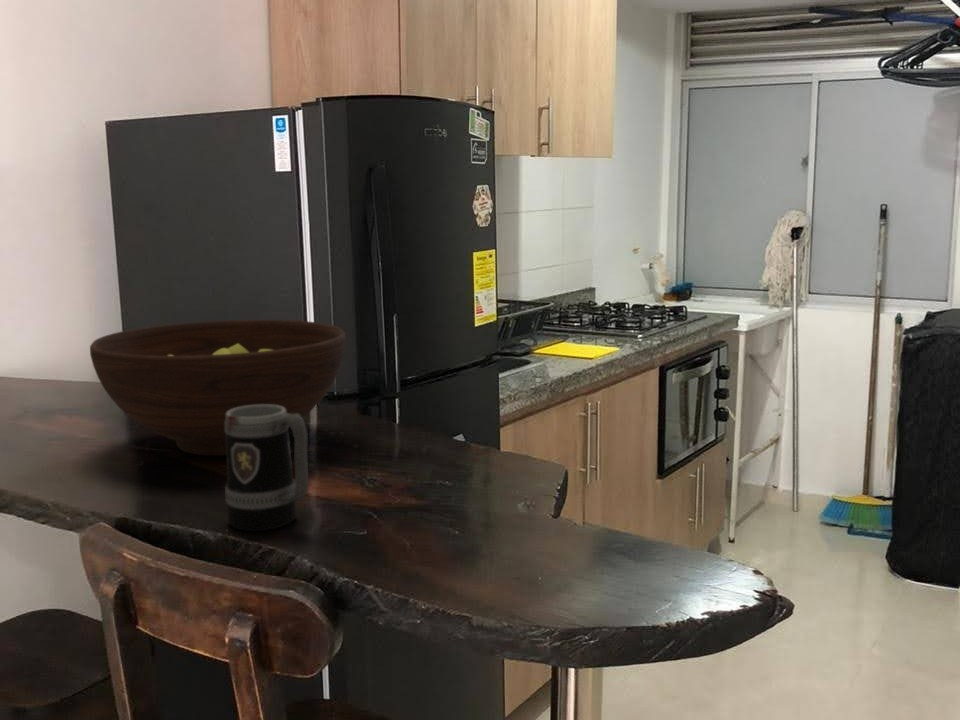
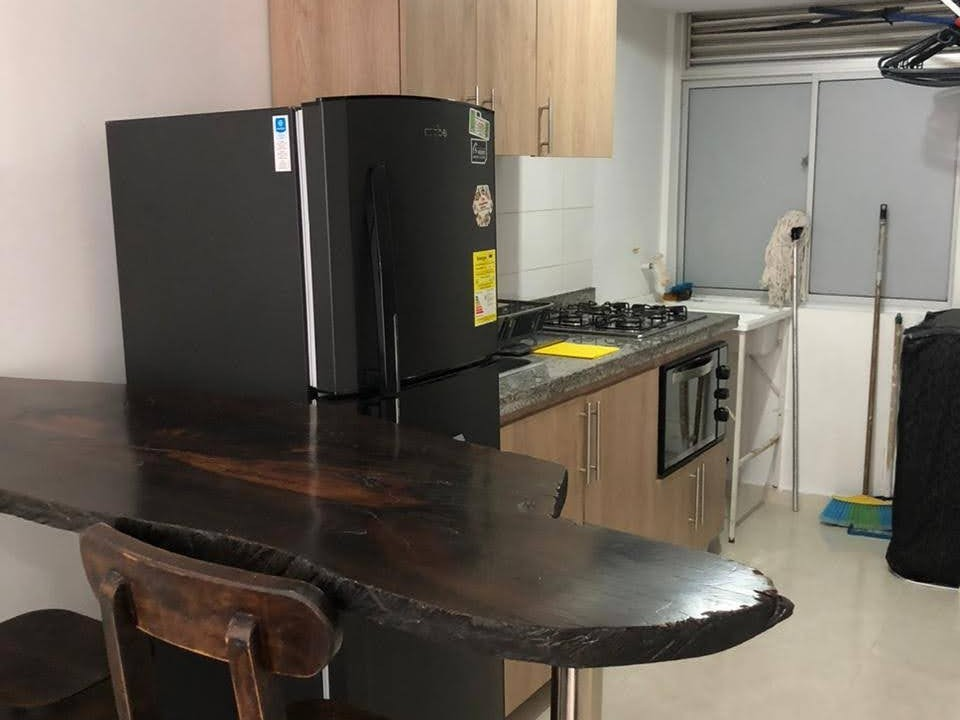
- mug (269, 467)
- fruit bowl (225, 391)
